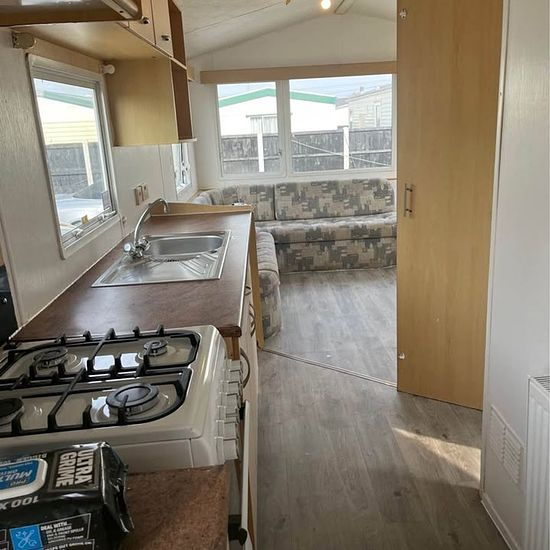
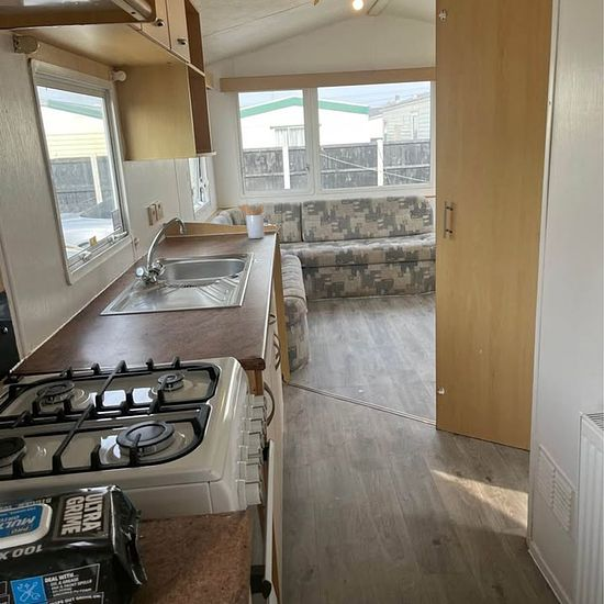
+ utensil holder (251, 220)
